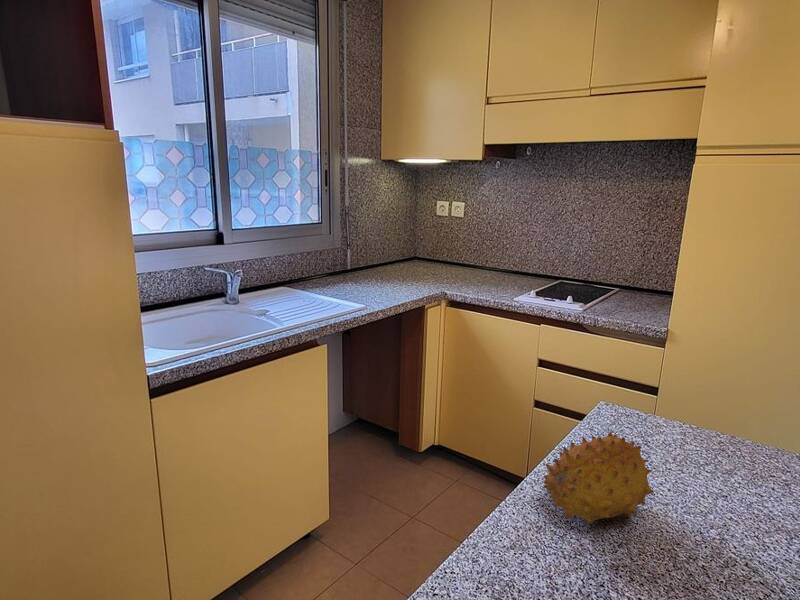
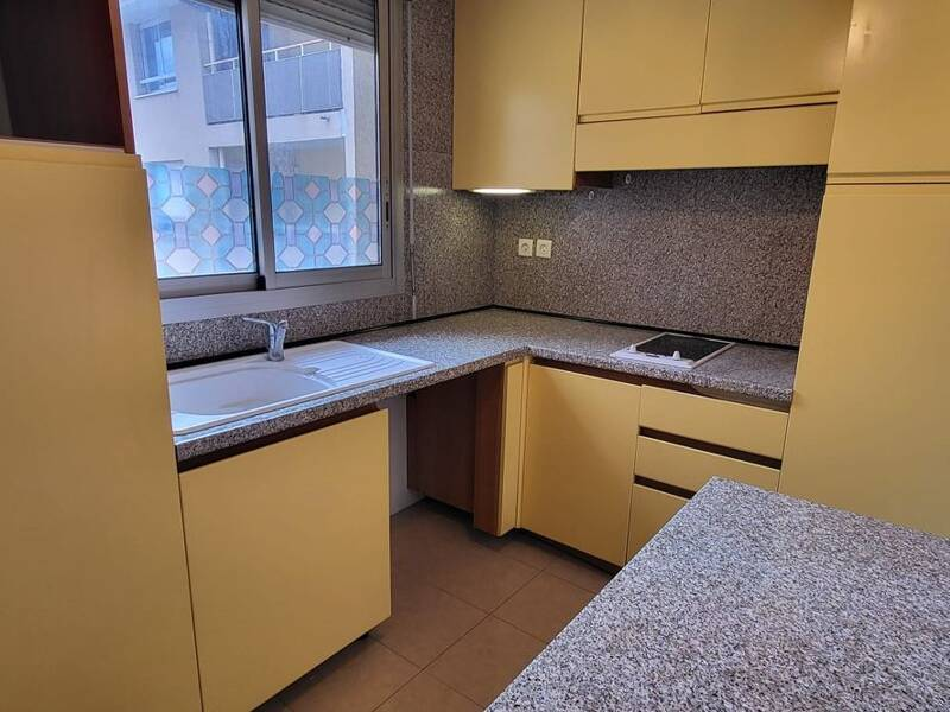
- fruit (596, 476)
